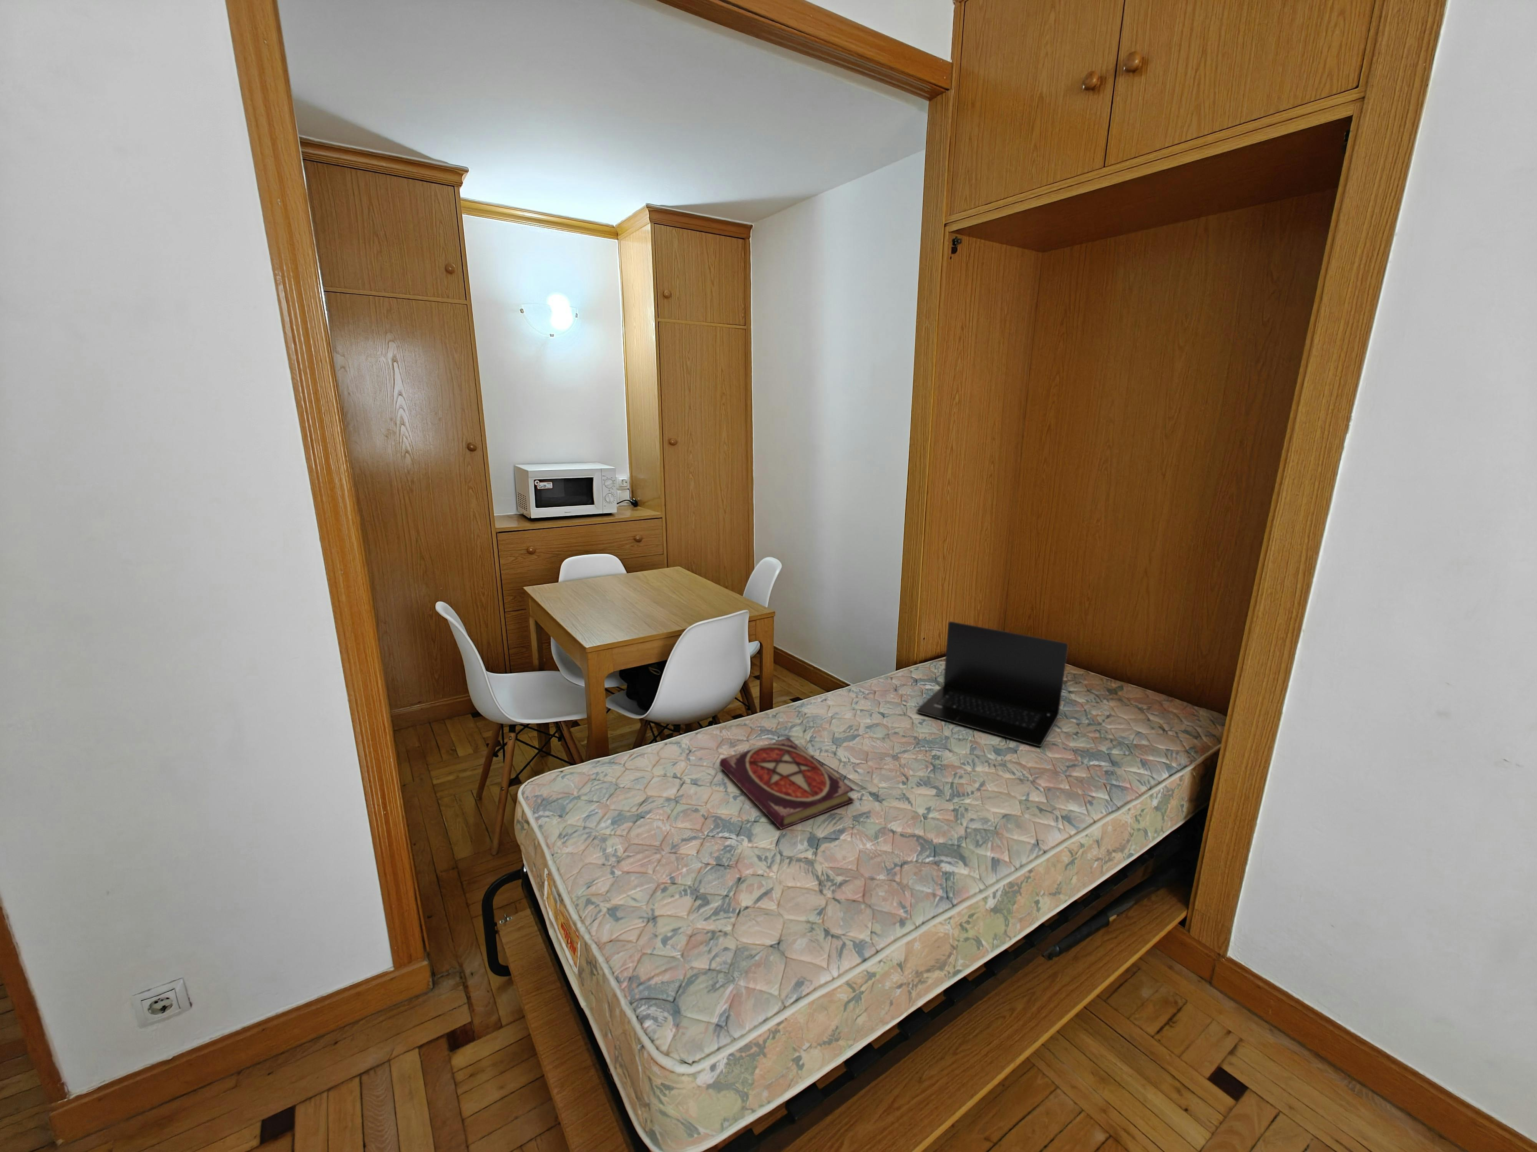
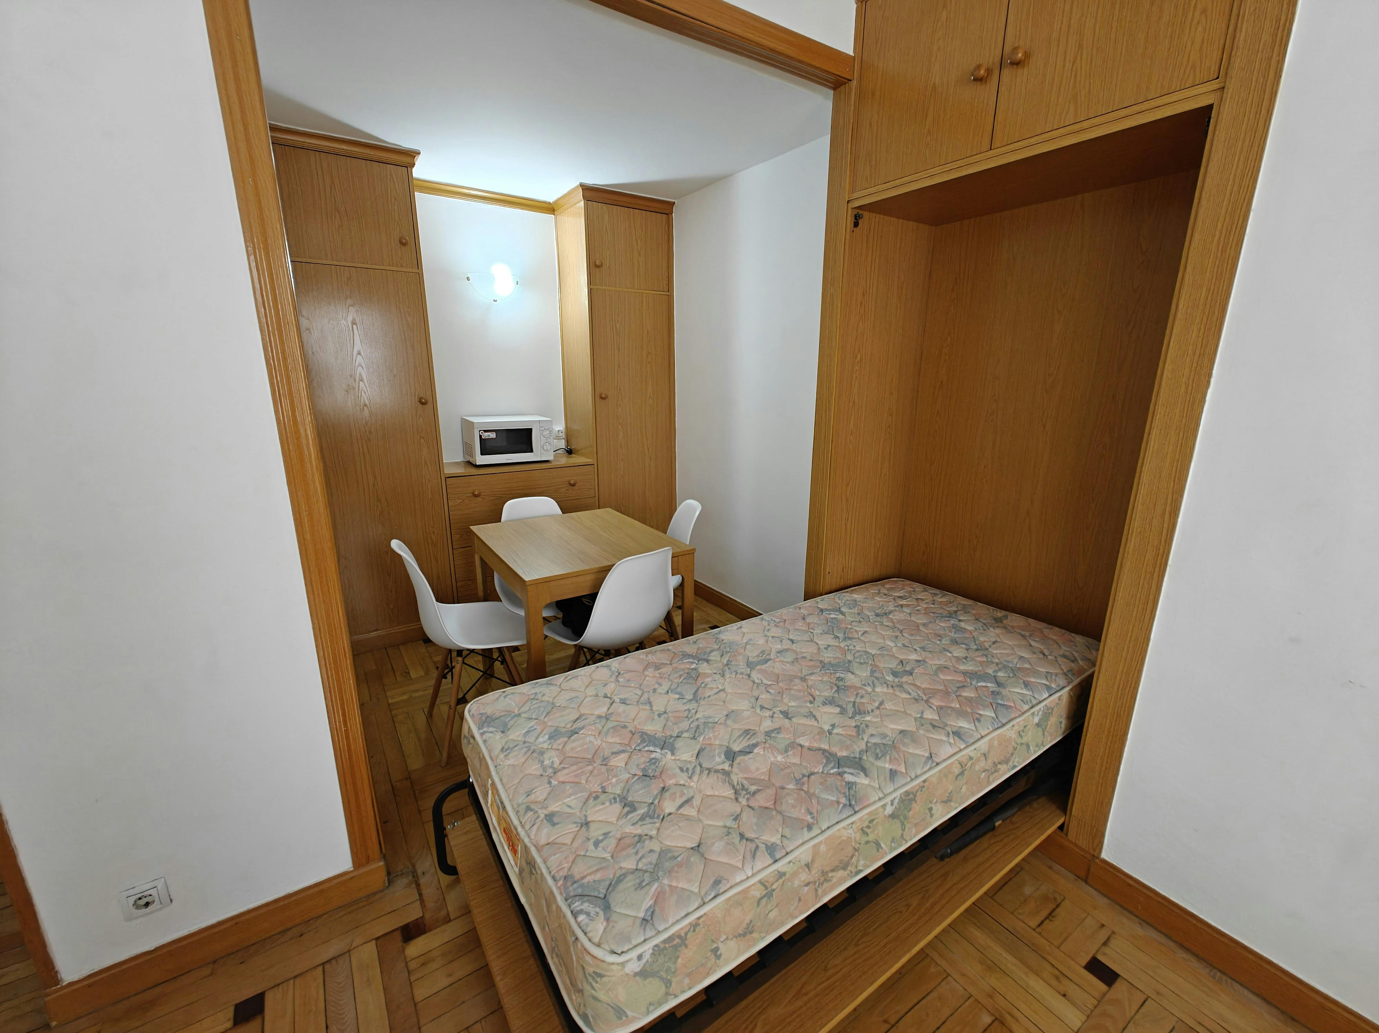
- book (785, 776)
- laptop (991, 679)
